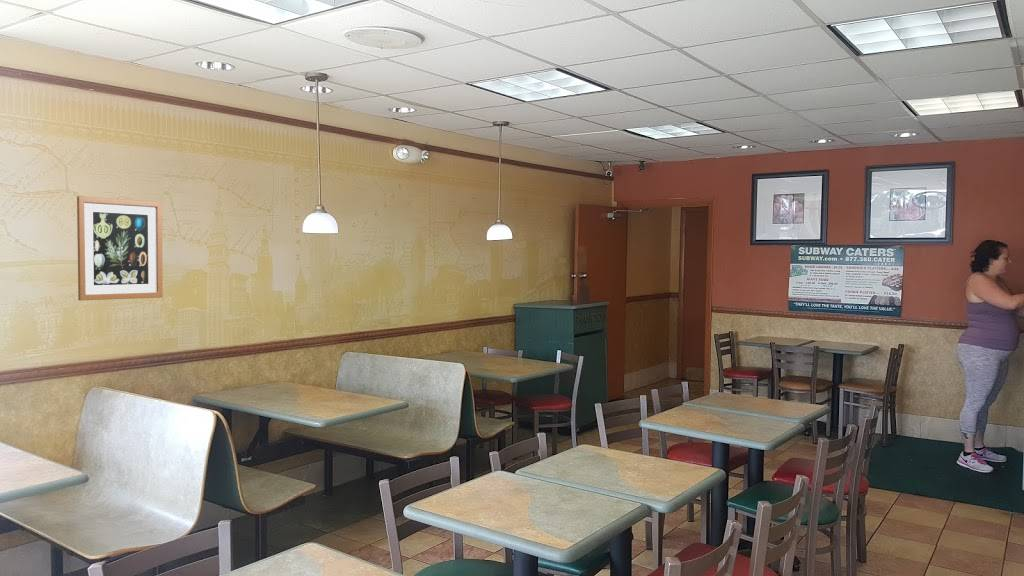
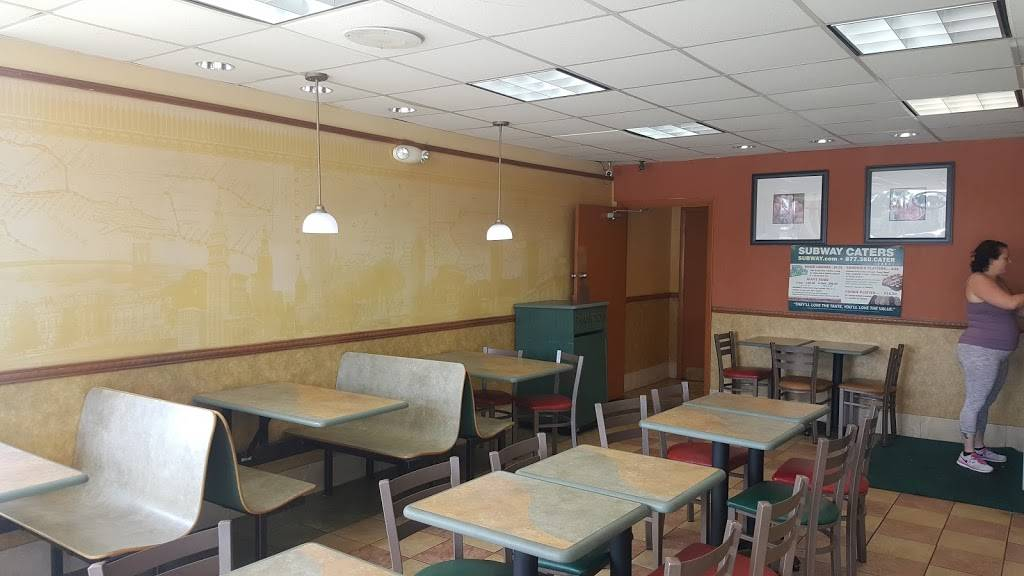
- wall art (121, 249)
